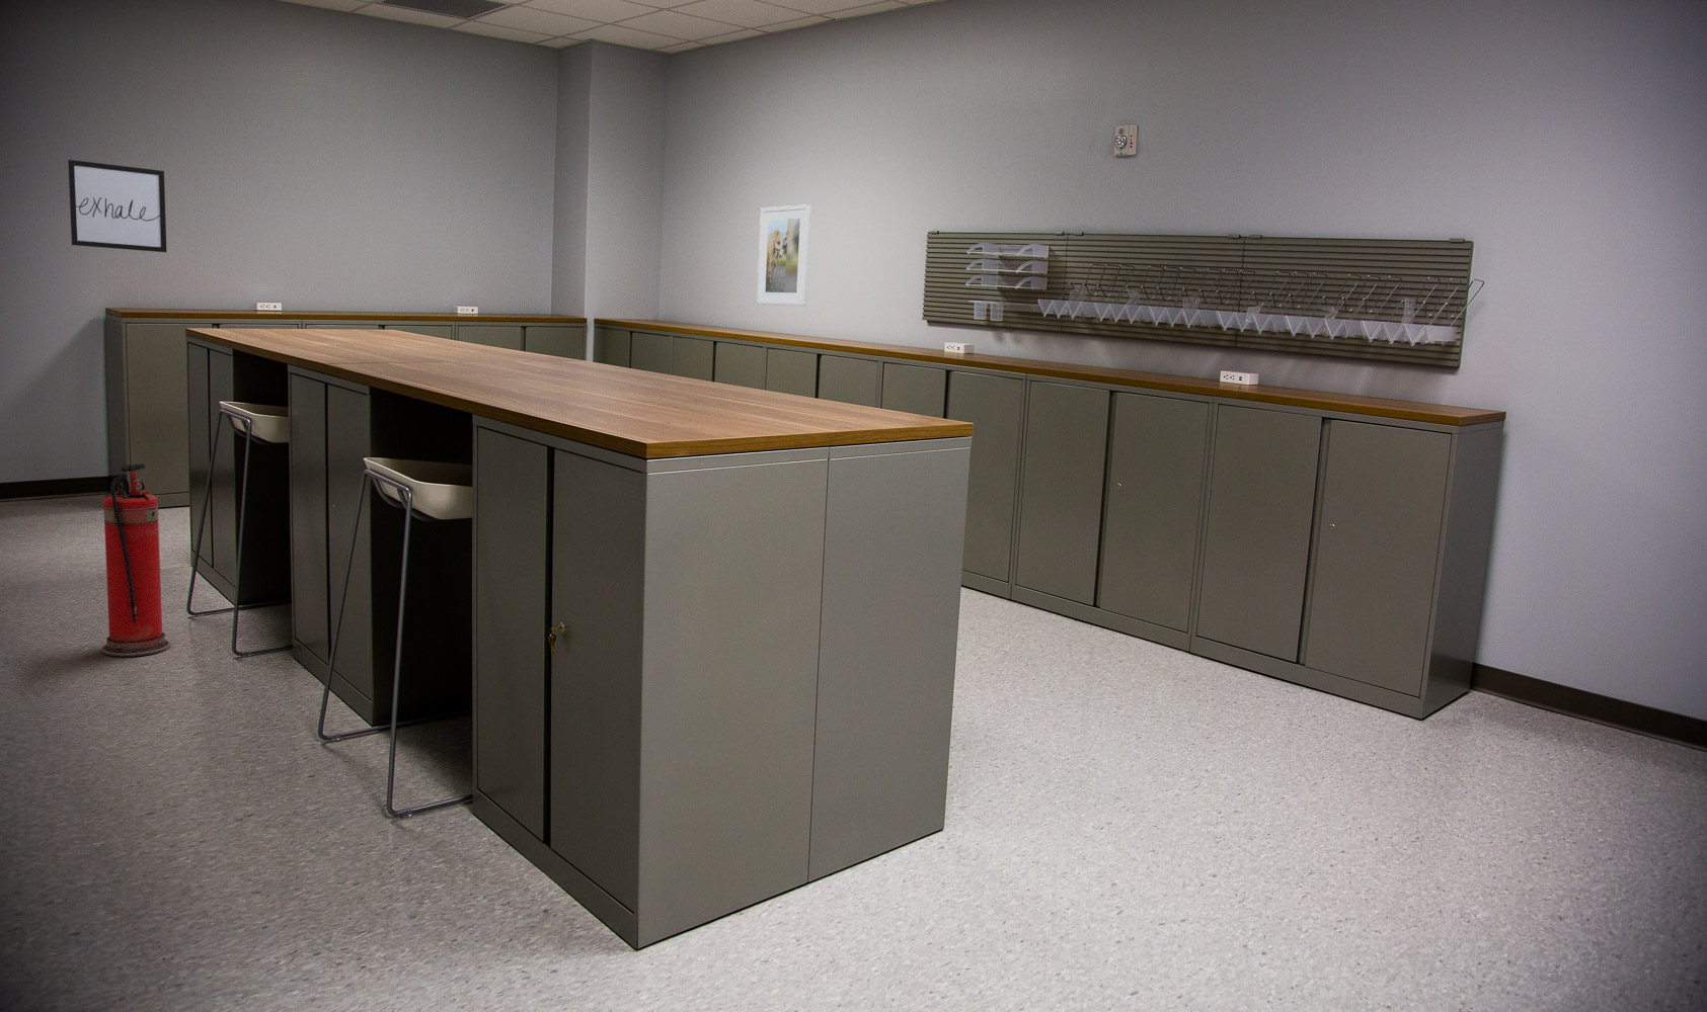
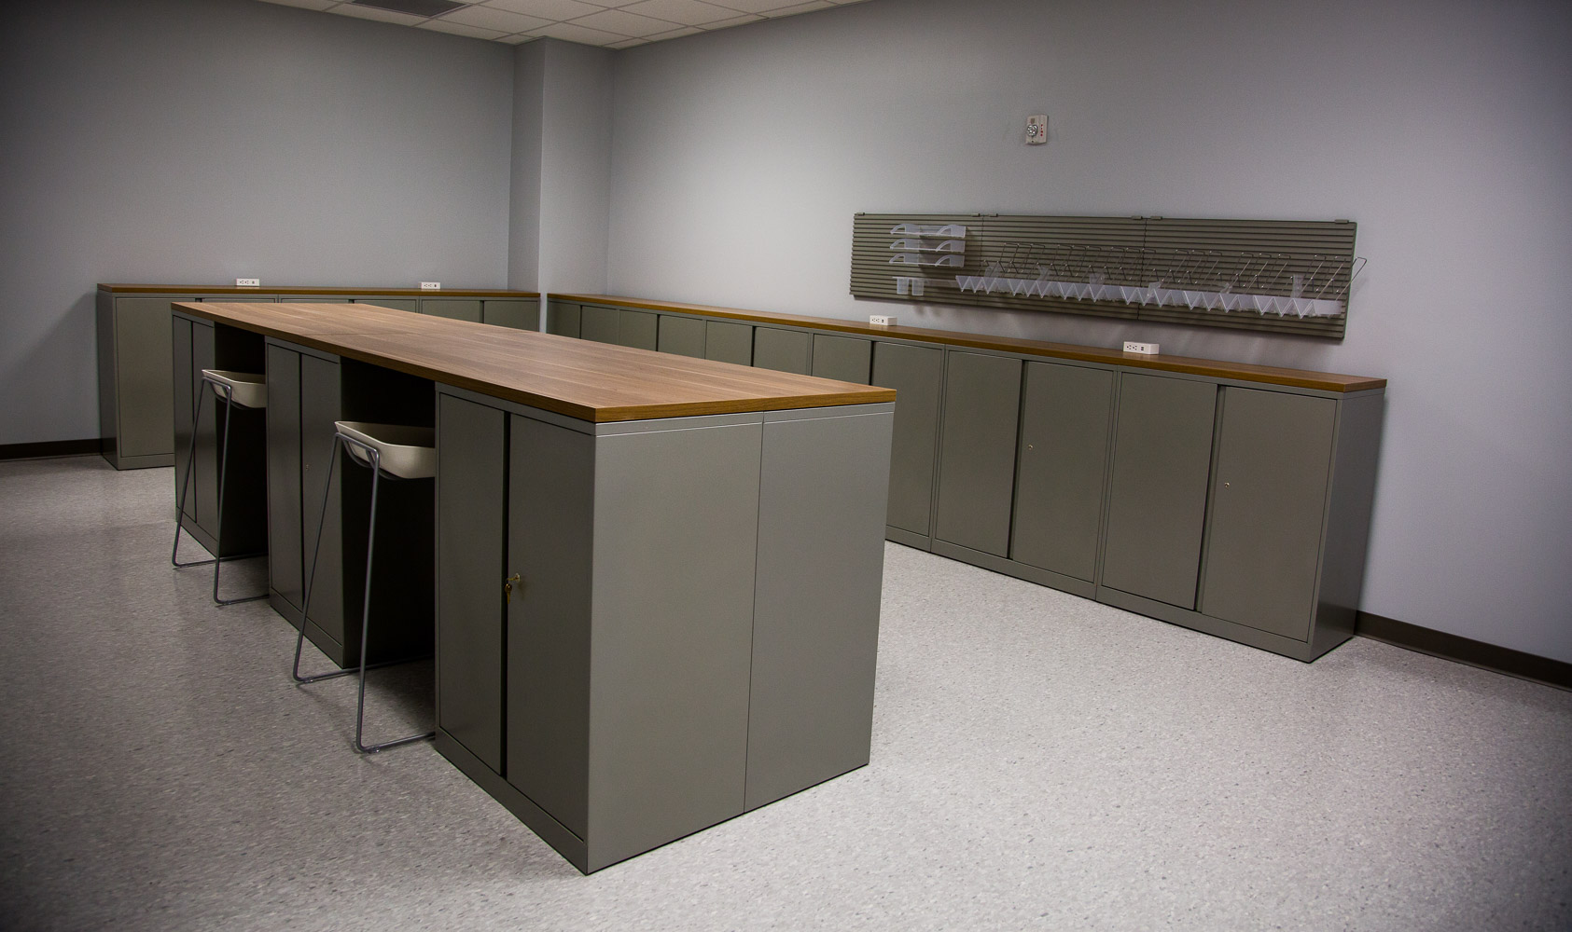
- fire extinguisher (133, 558)
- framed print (782, 255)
- wall art (118, 206)
